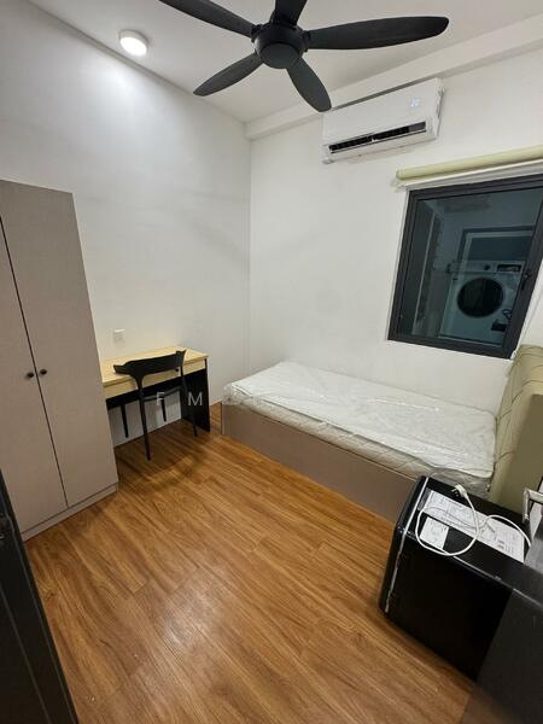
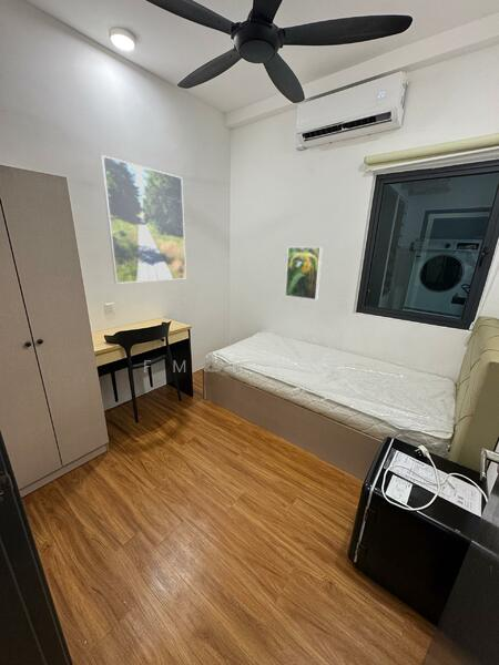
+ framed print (302, 273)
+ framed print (150, 227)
